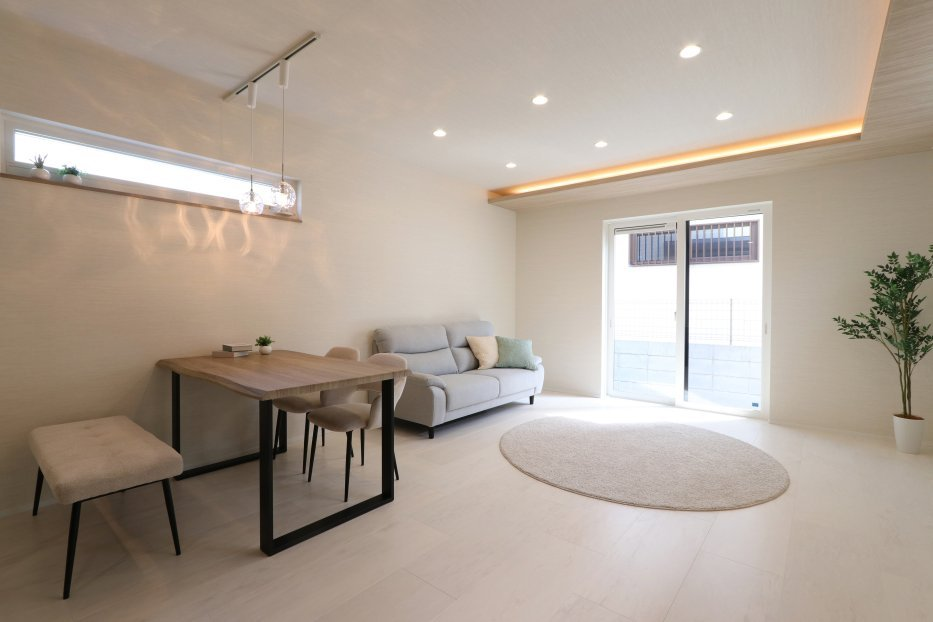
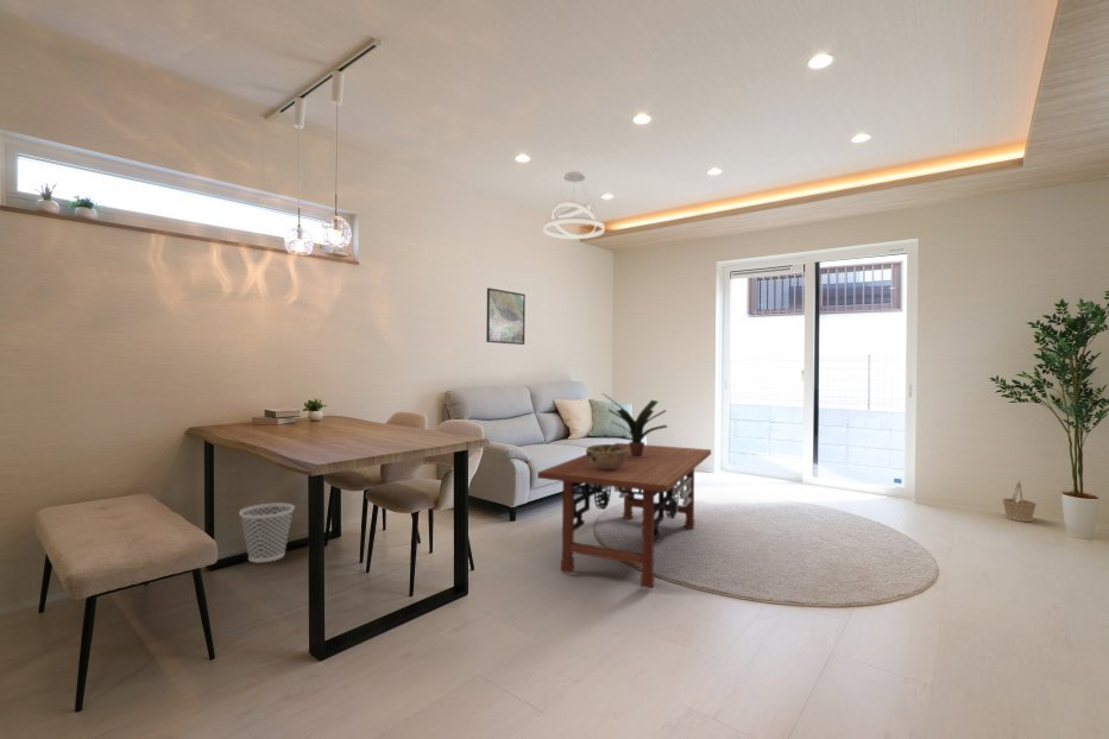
+ pendant light (574, 204)
+ basket (1020, 500)
+ decorative bowl (606, 457)
+ wastebasket (266, 532)
+ potted plant (632, 424)
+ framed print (506, 317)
+ coffee table (635, 503)
